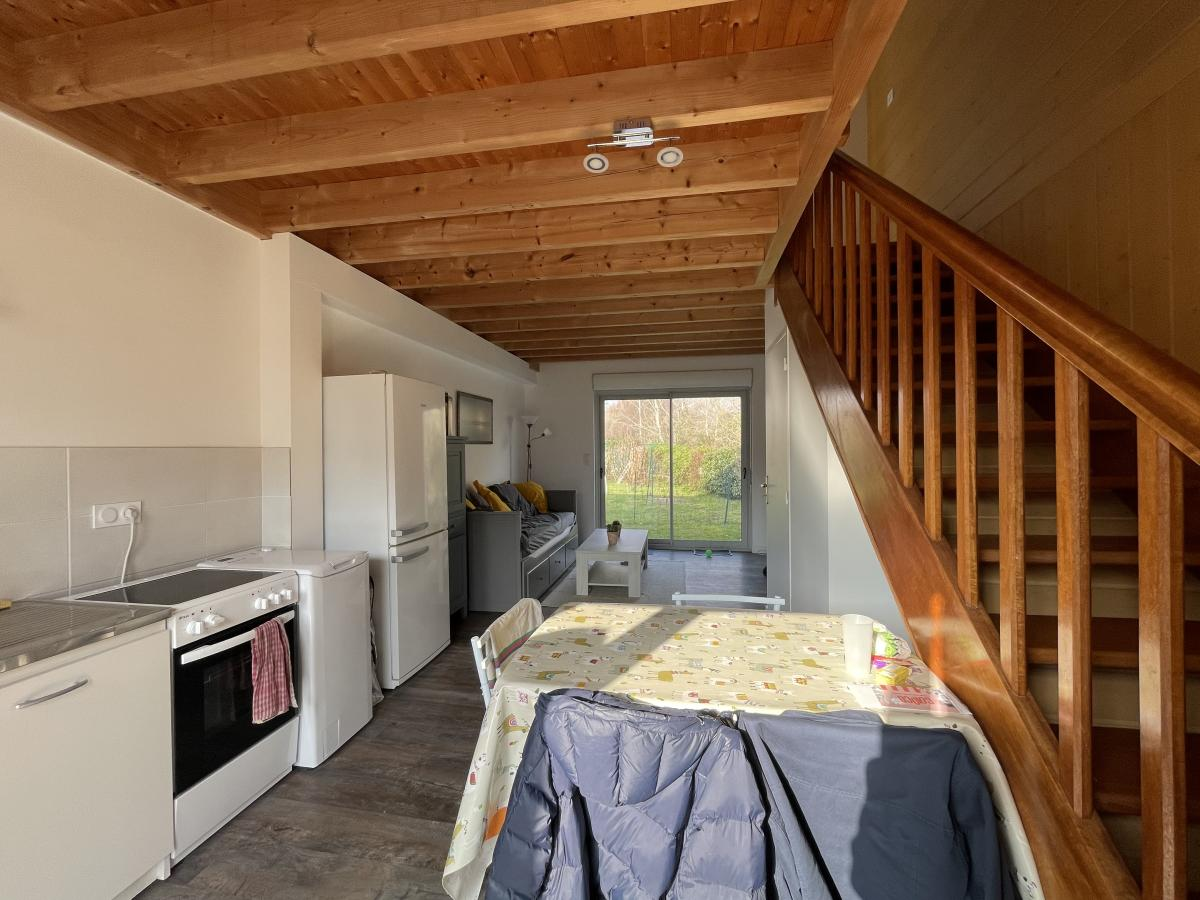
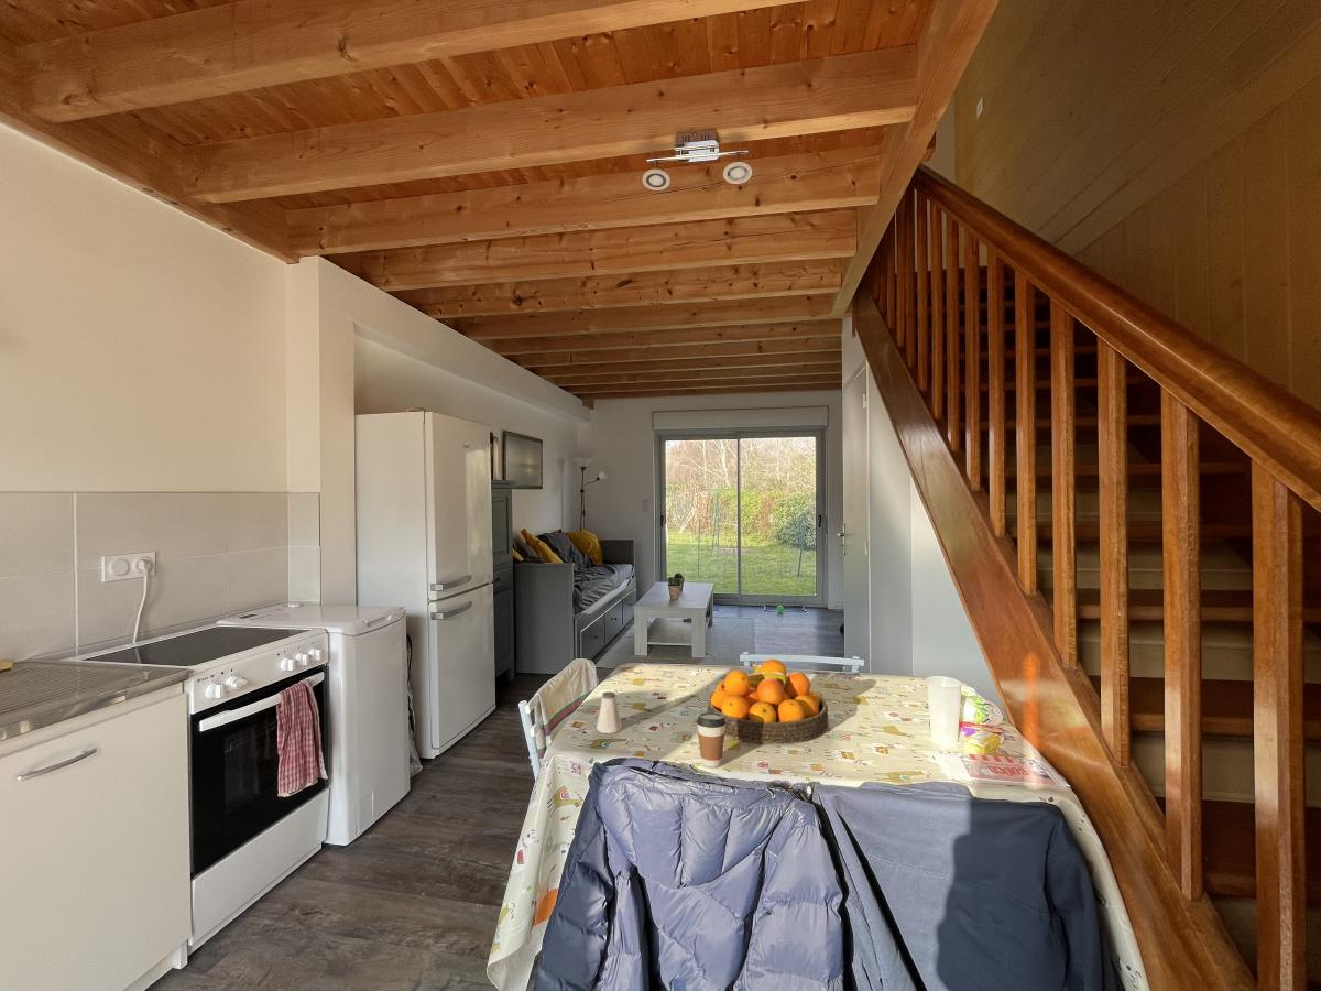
+ saltshaker (609, 710)
+ fruit bowl (766, 693)
+ coffee cup (711, 739)
